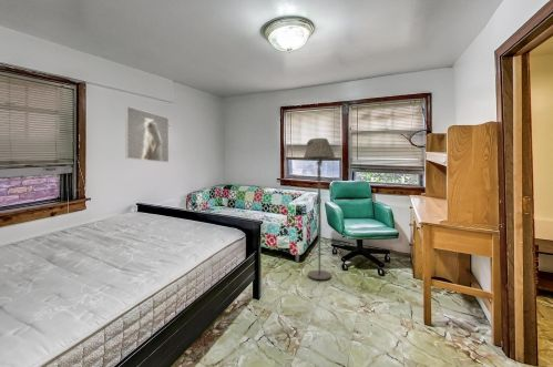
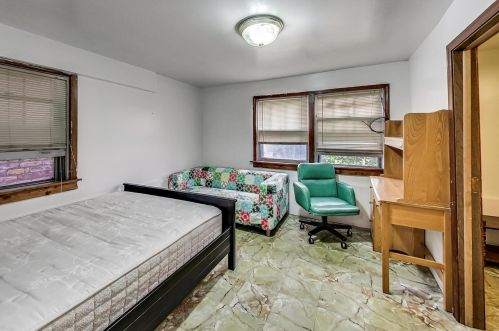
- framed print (149, 136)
- floor lamp (319, 206)
